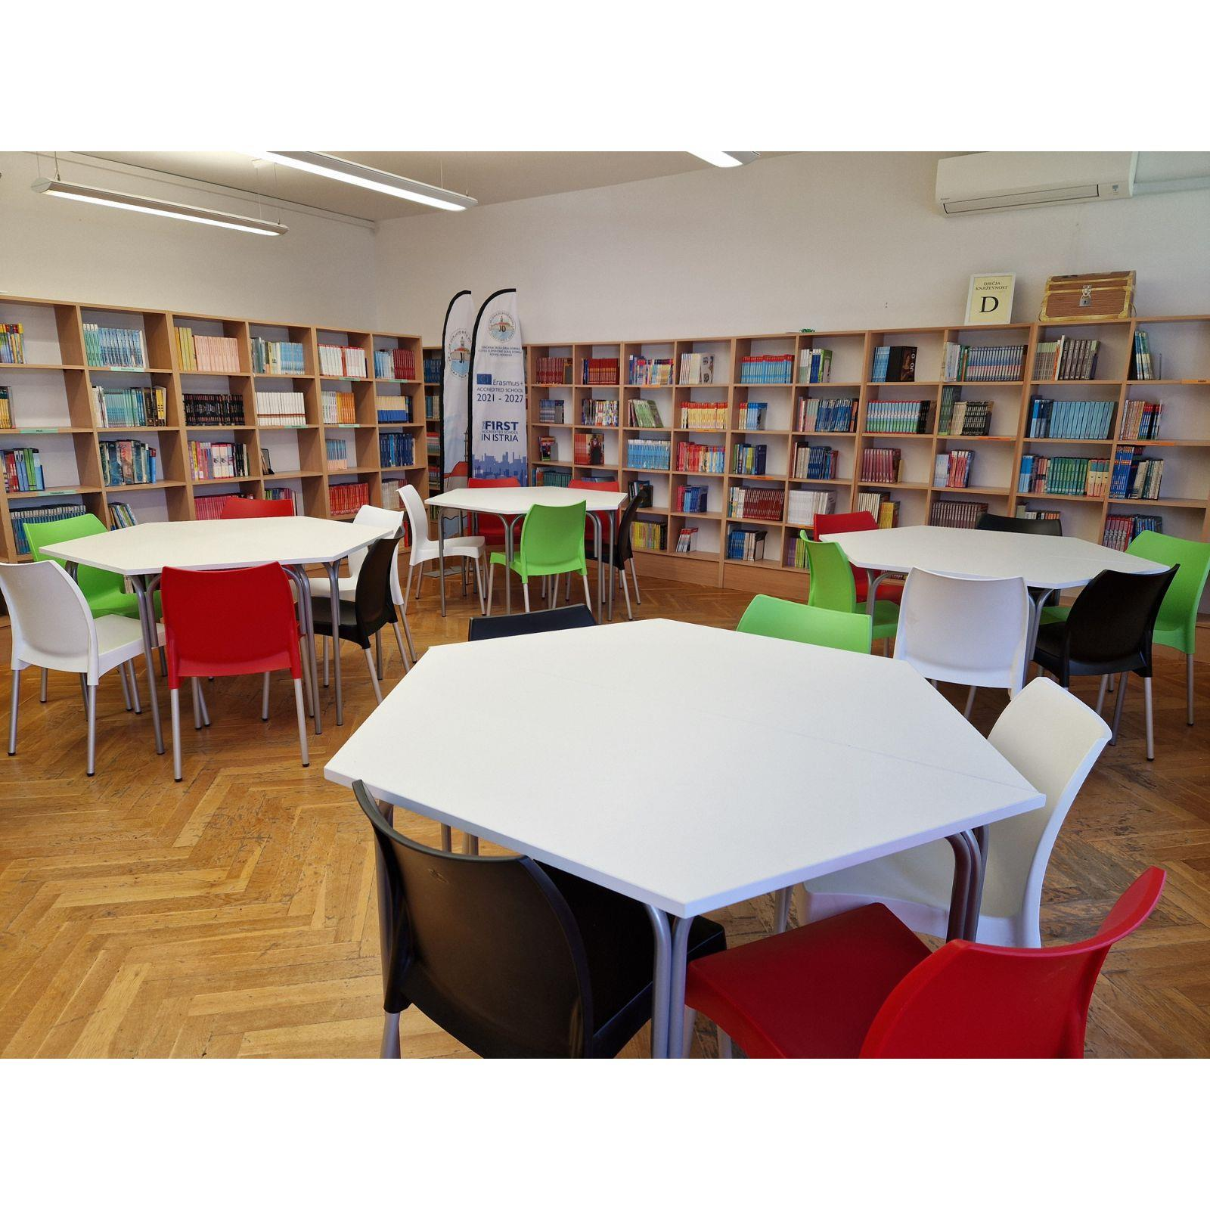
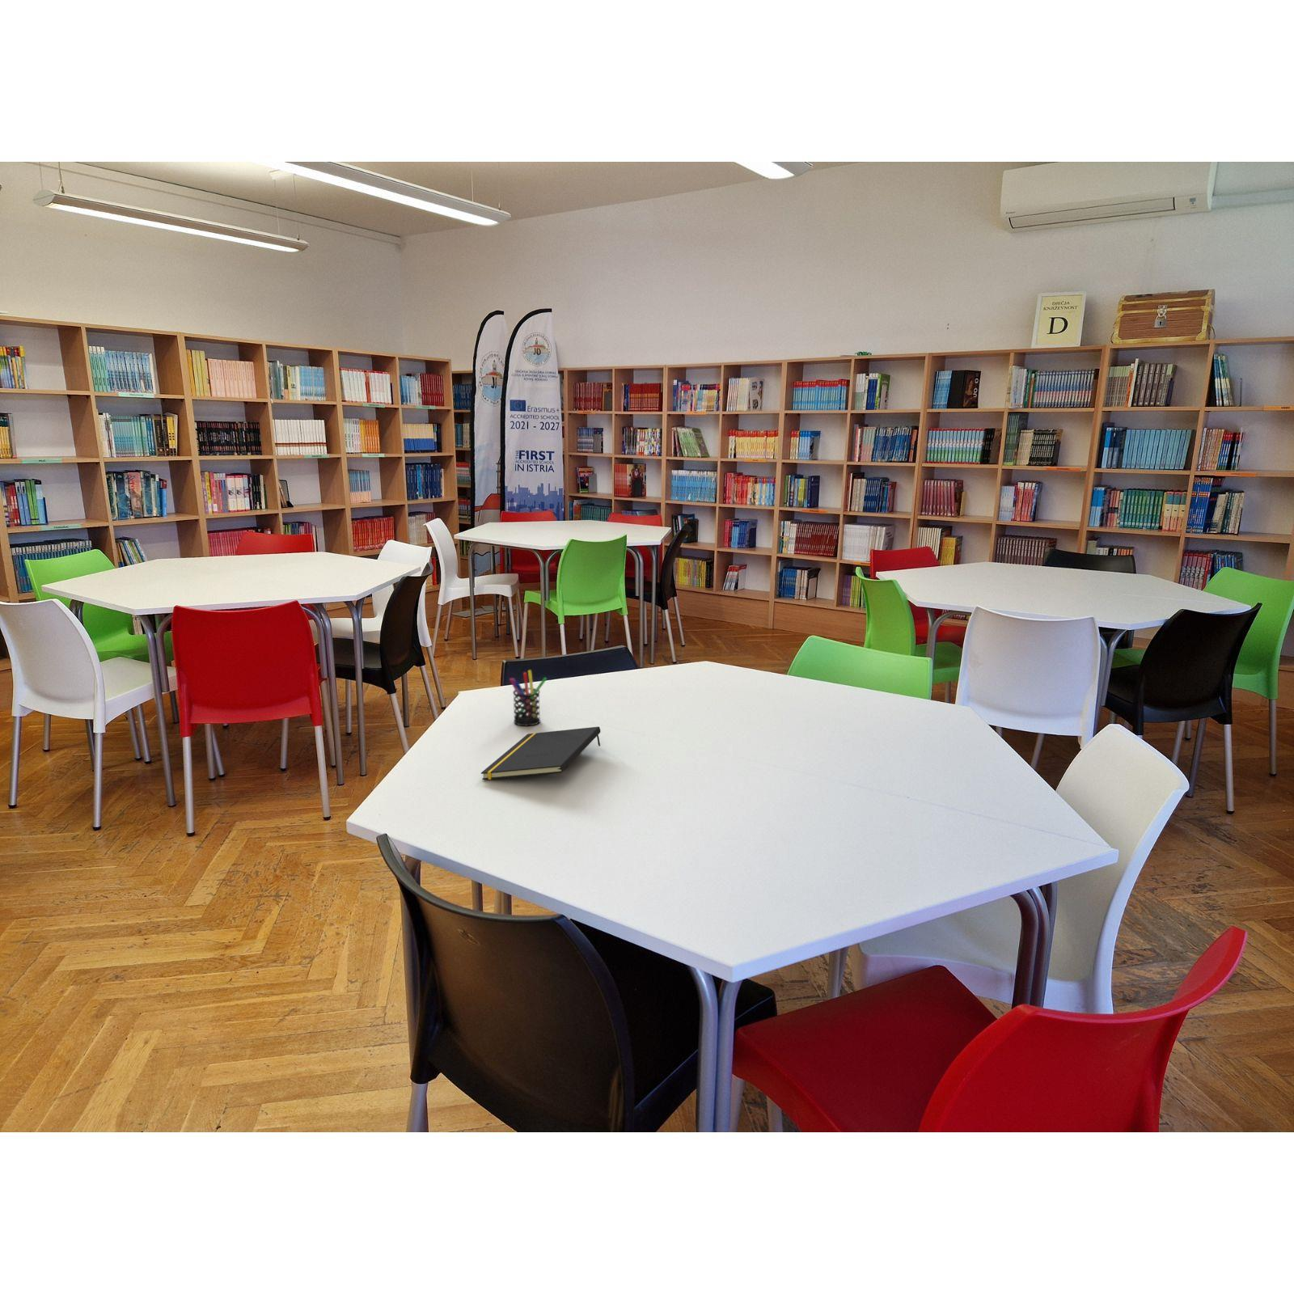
+ notepad (544, 751)
+ pen holder (529, 696)
